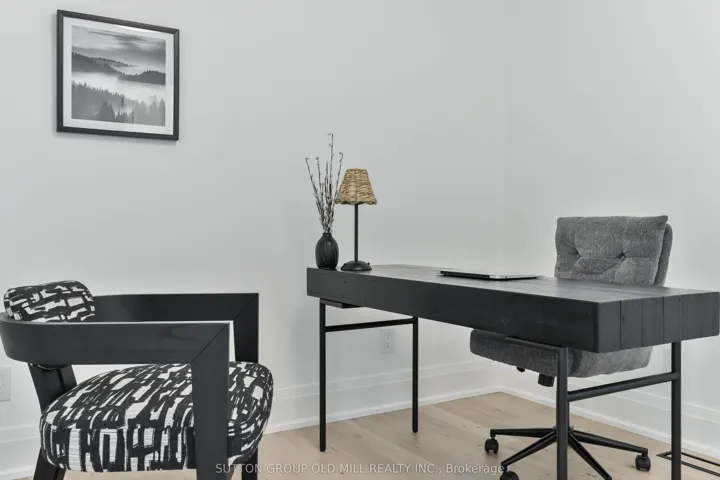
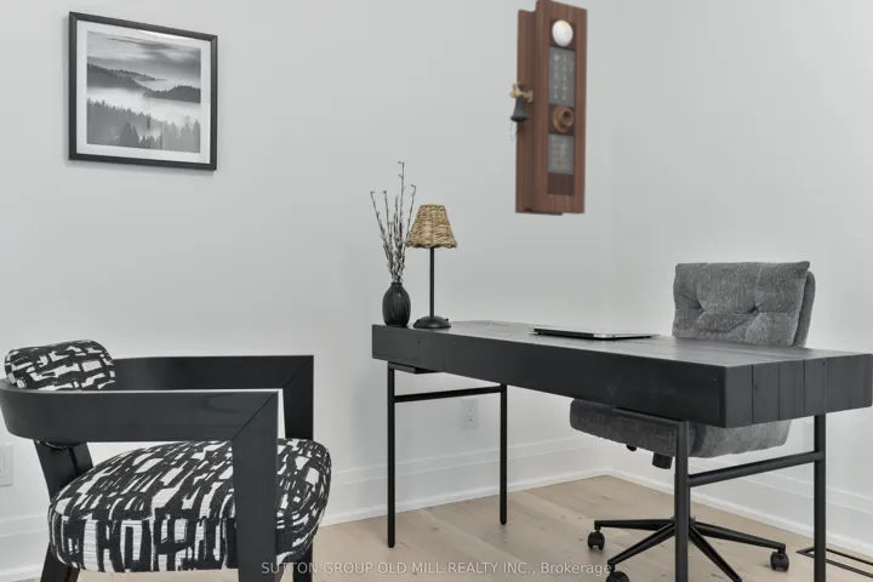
+ pendulum clock (546, 109)
